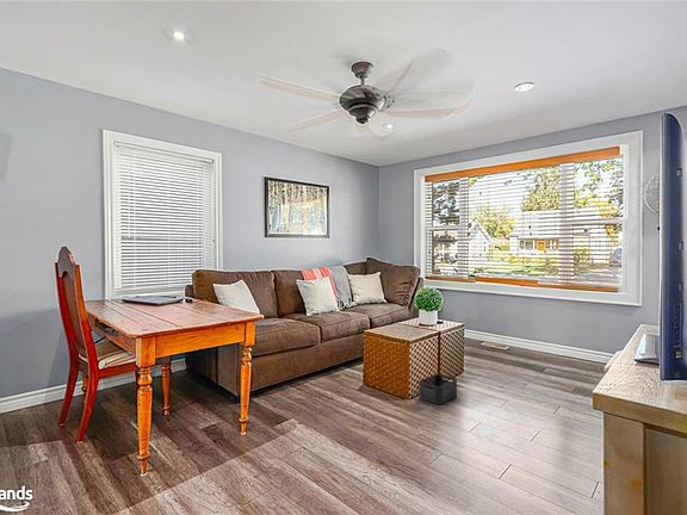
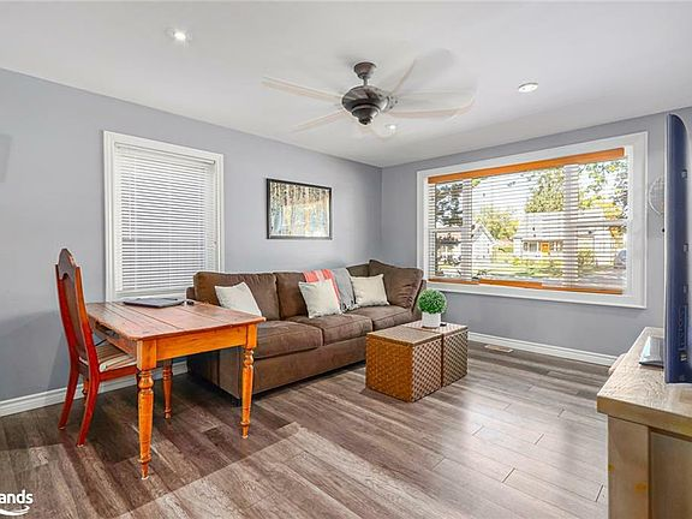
- storage bin (438, 387)
